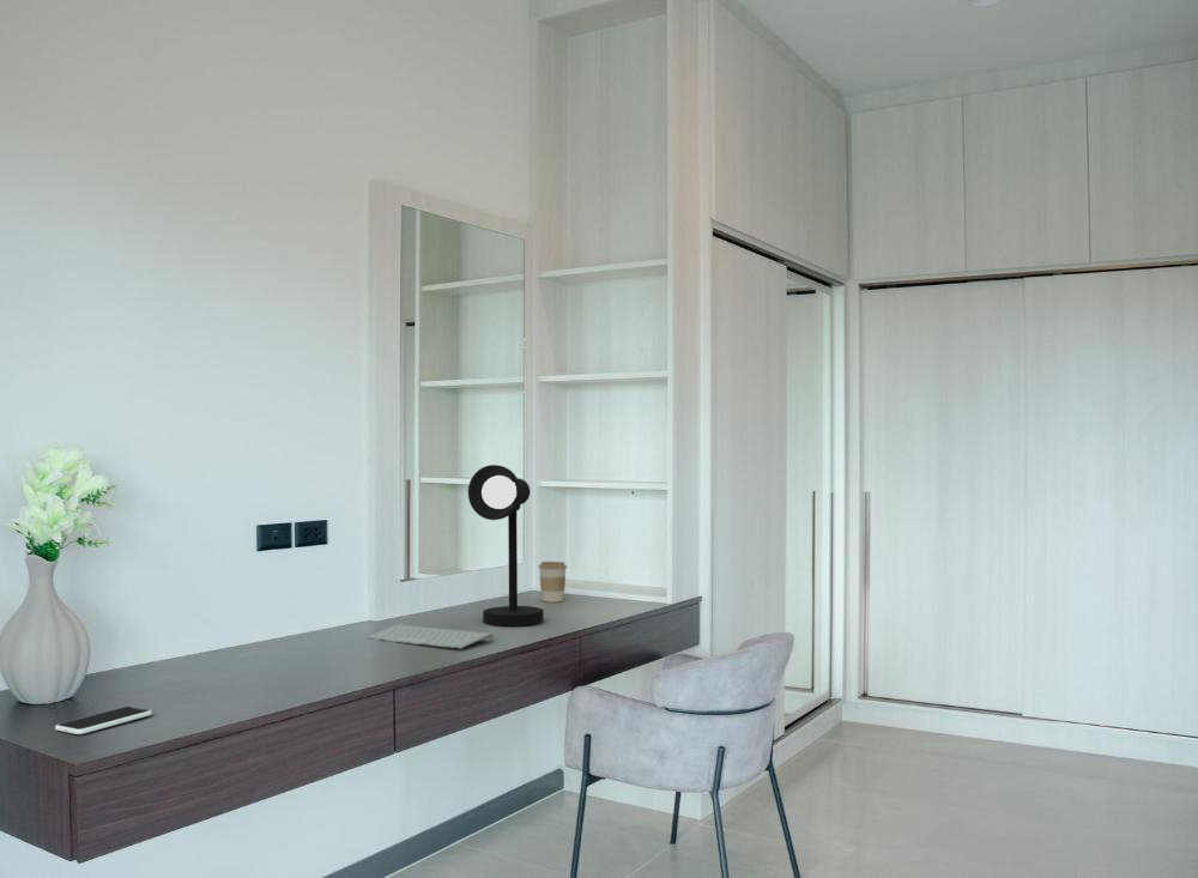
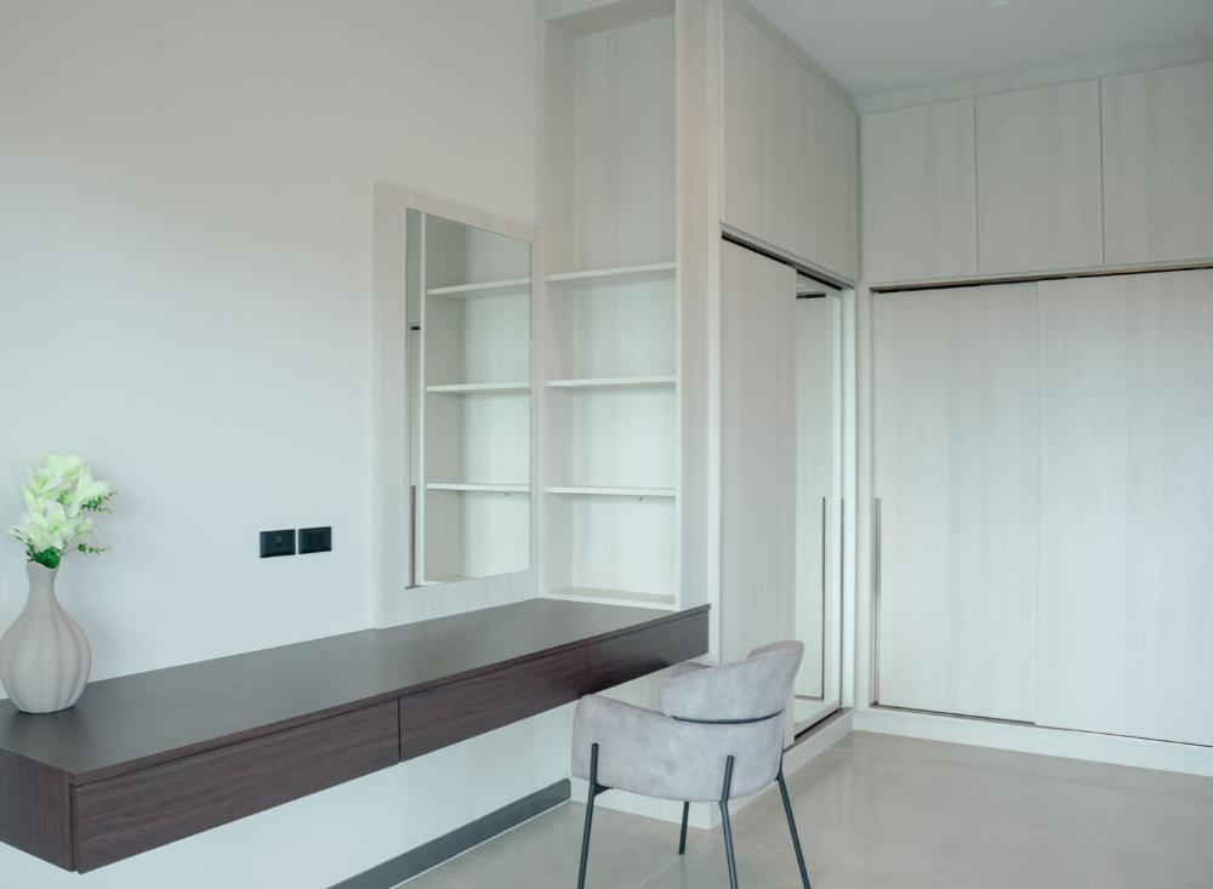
- coffee cup (552, 580)
- desk lamp (508, 543)
- smartphone (104, 719)
- keyboard (429, 635)
